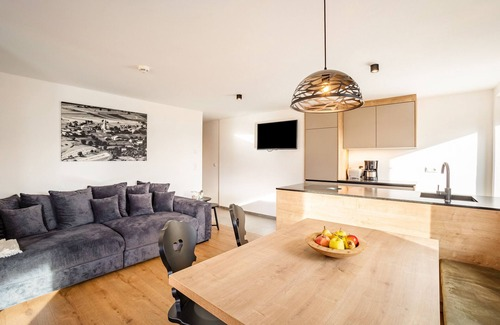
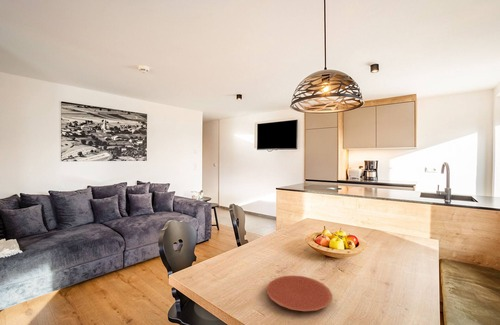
+ plate (298, 293)
